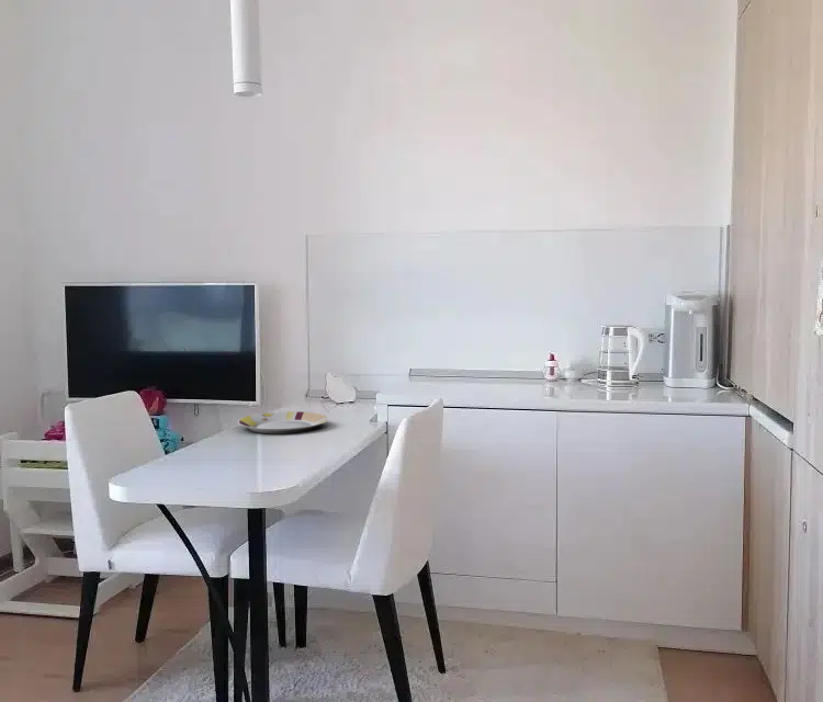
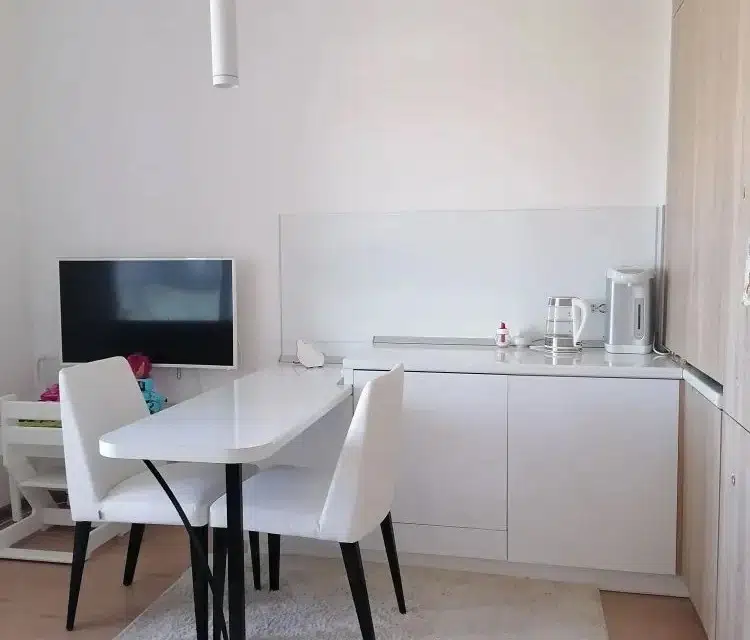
- plate (283, 422)
